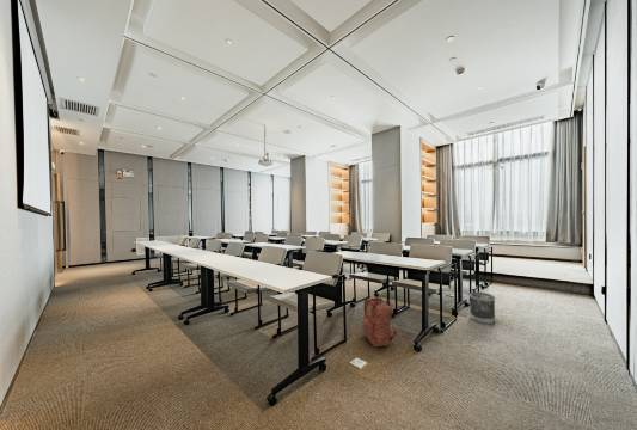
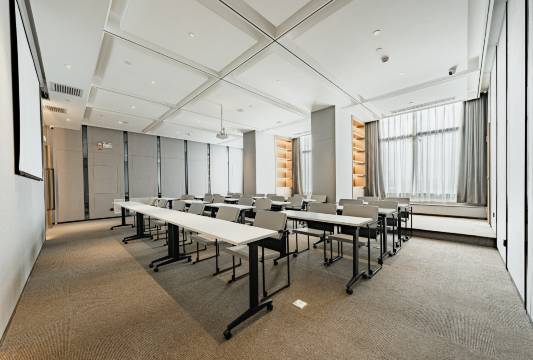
- backpack (378, 318)
- wastebasket (482, 307)
